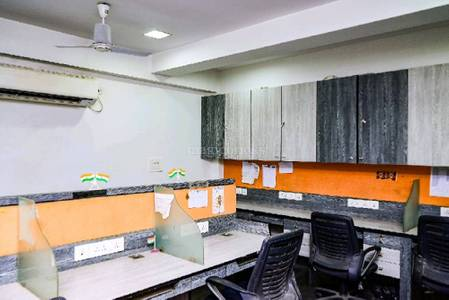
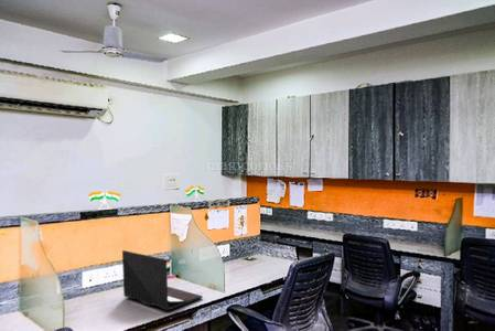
+ laptop (162, 274)
